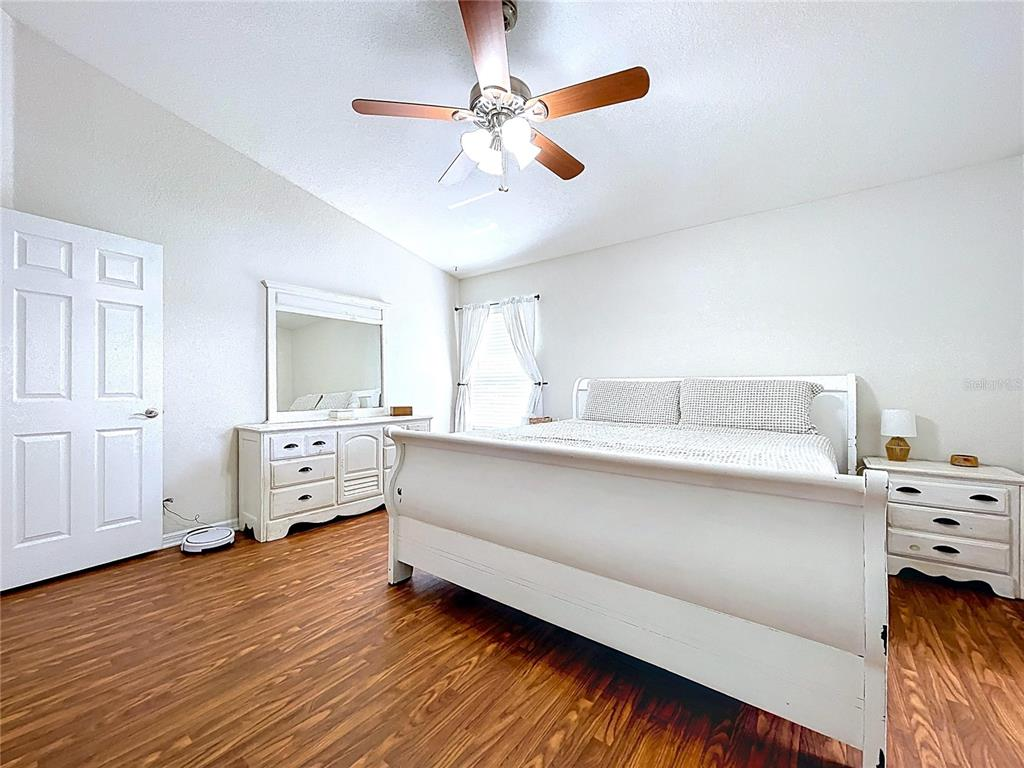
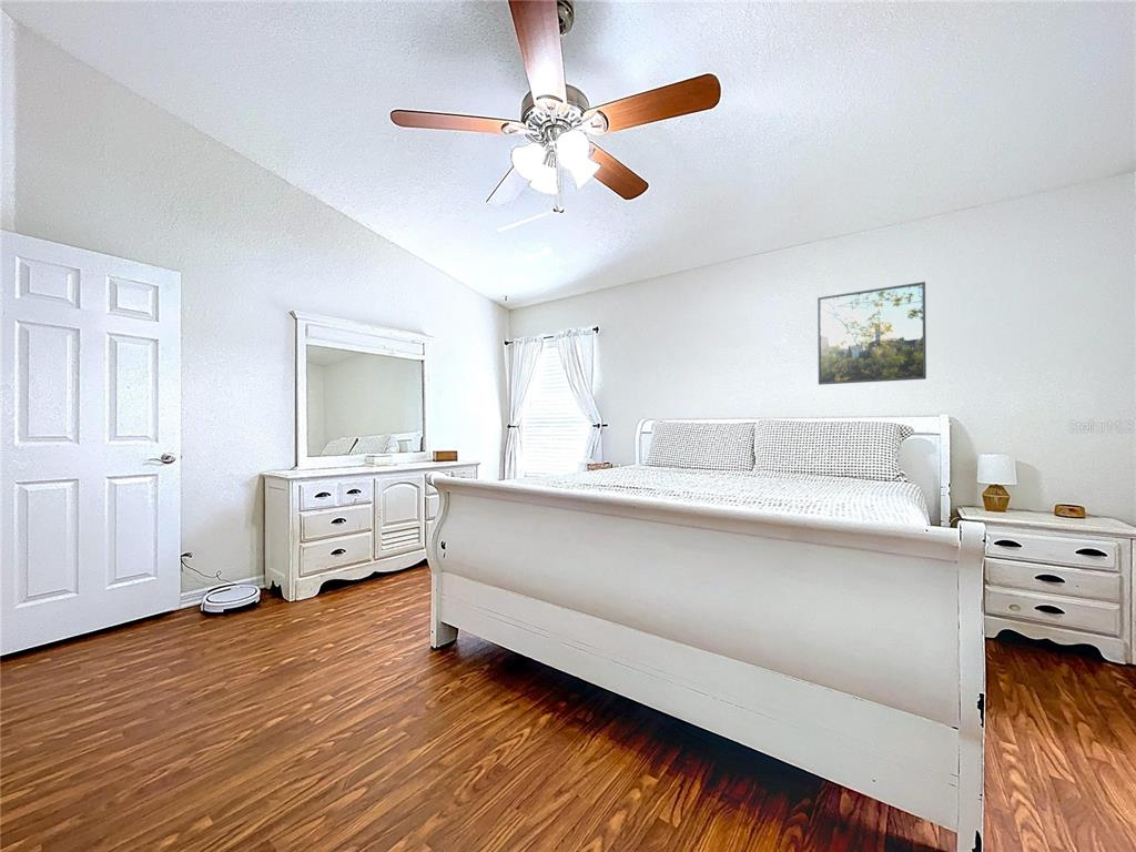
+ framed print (869, 336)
